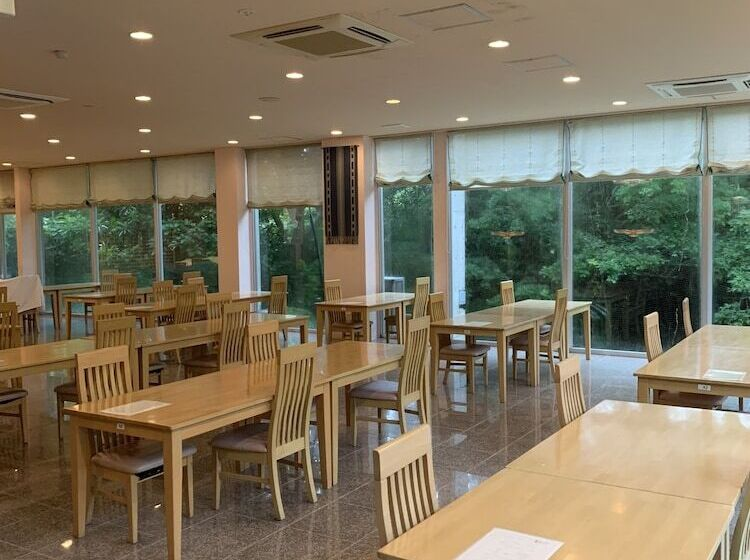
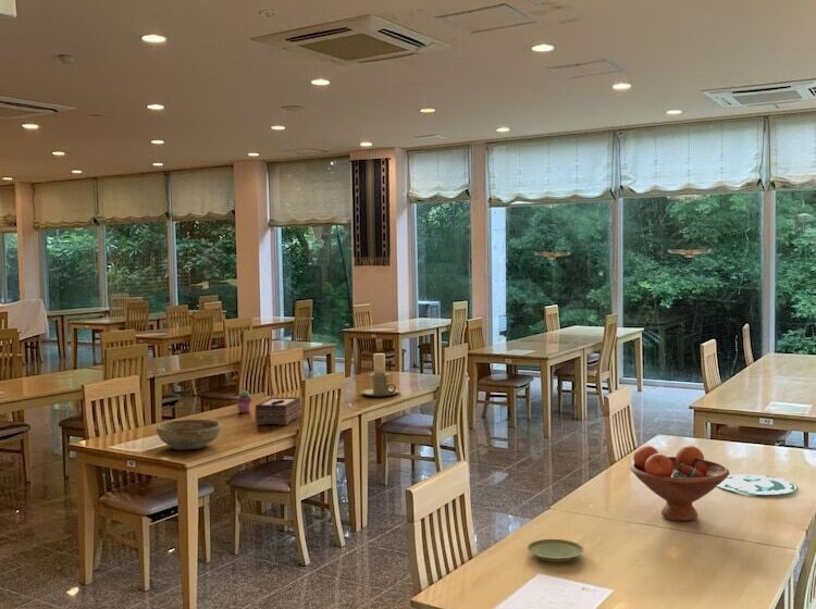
+ bowl (189, 435)
+ plate (555, 551)
+ potted succulent (244, 401)
+ fruit bowl (679, 482)
+ candle holder (380, 373)
+ plate (754, 481)
+ tissue box (279, 410)
